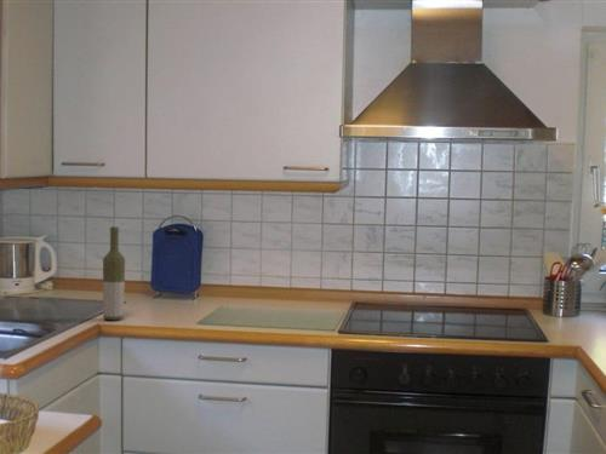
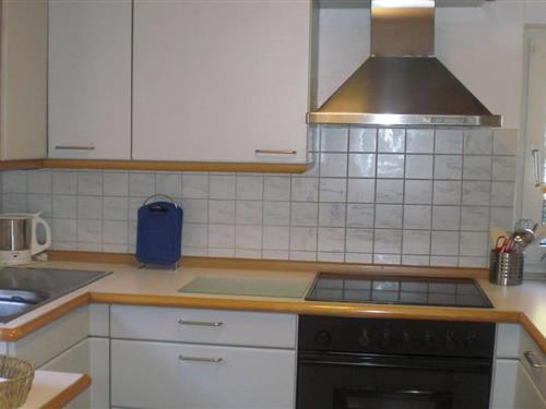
- bottle (113, 272)
